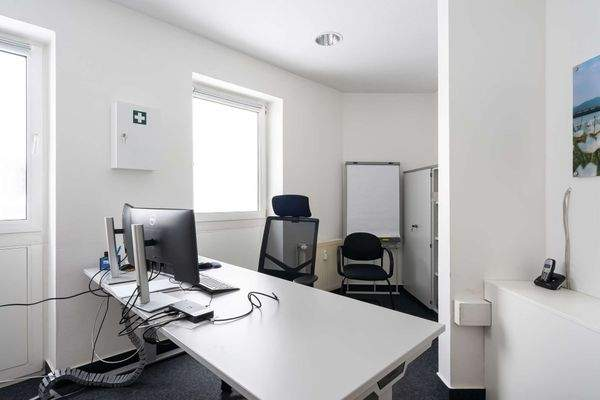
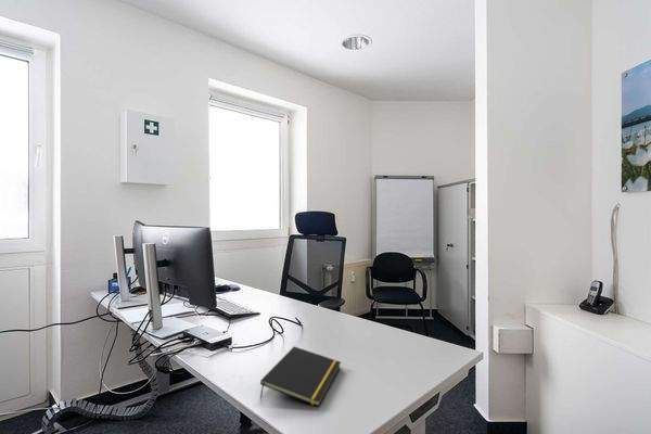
+ notepad (304, 372)
